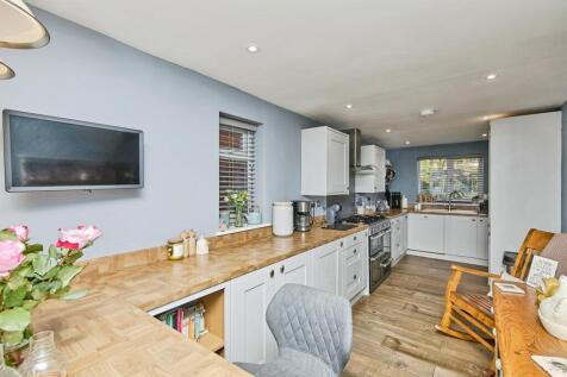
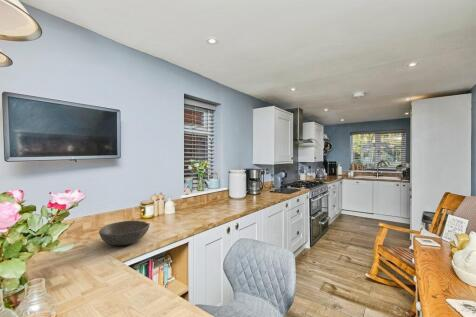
+ bowl (125, 233)
